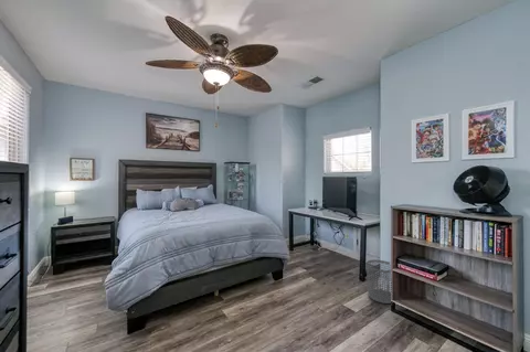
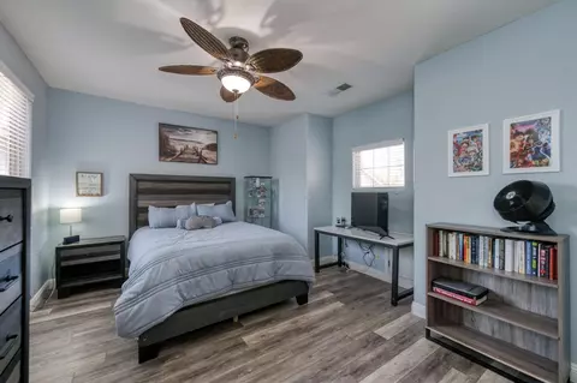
- waste bin (381, 281)
